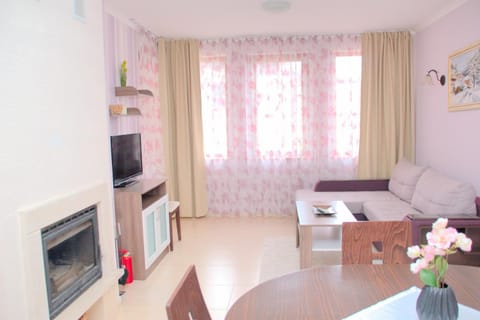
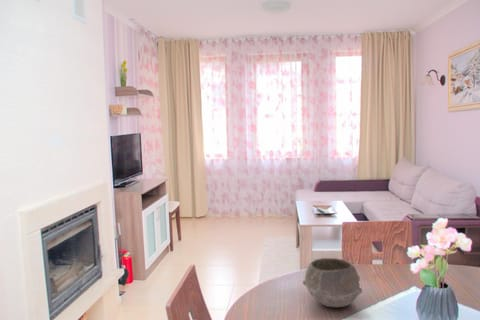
+ bowl (332, 282)
